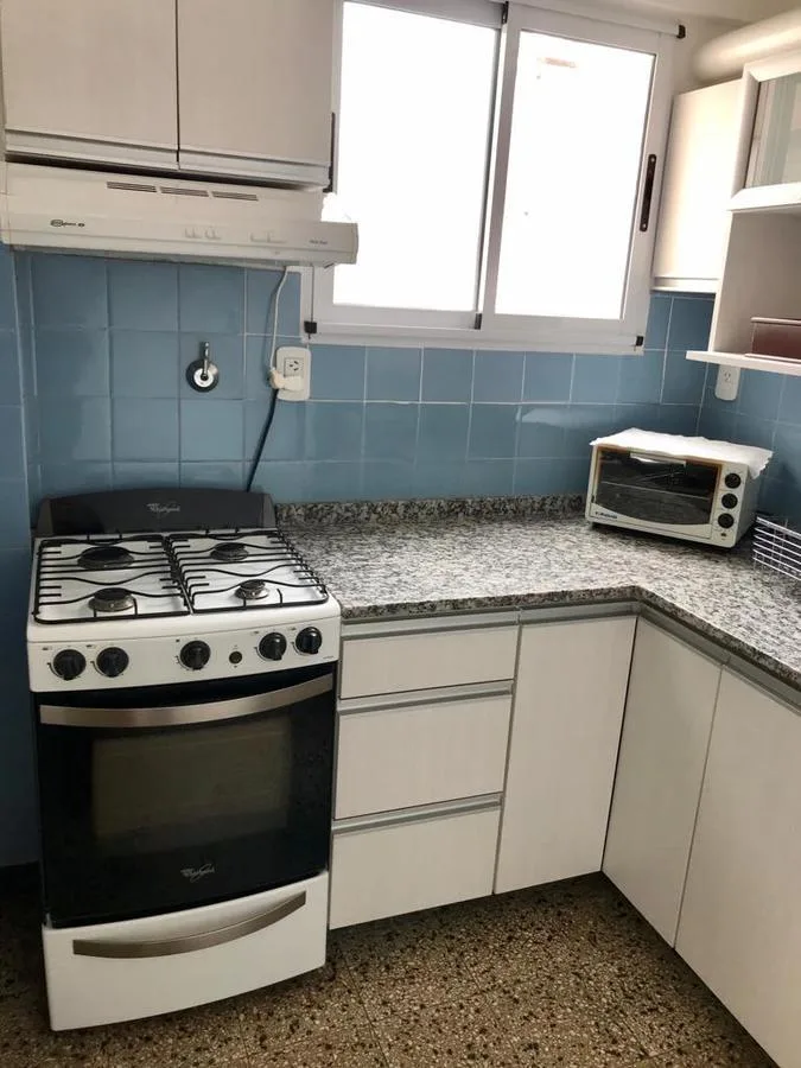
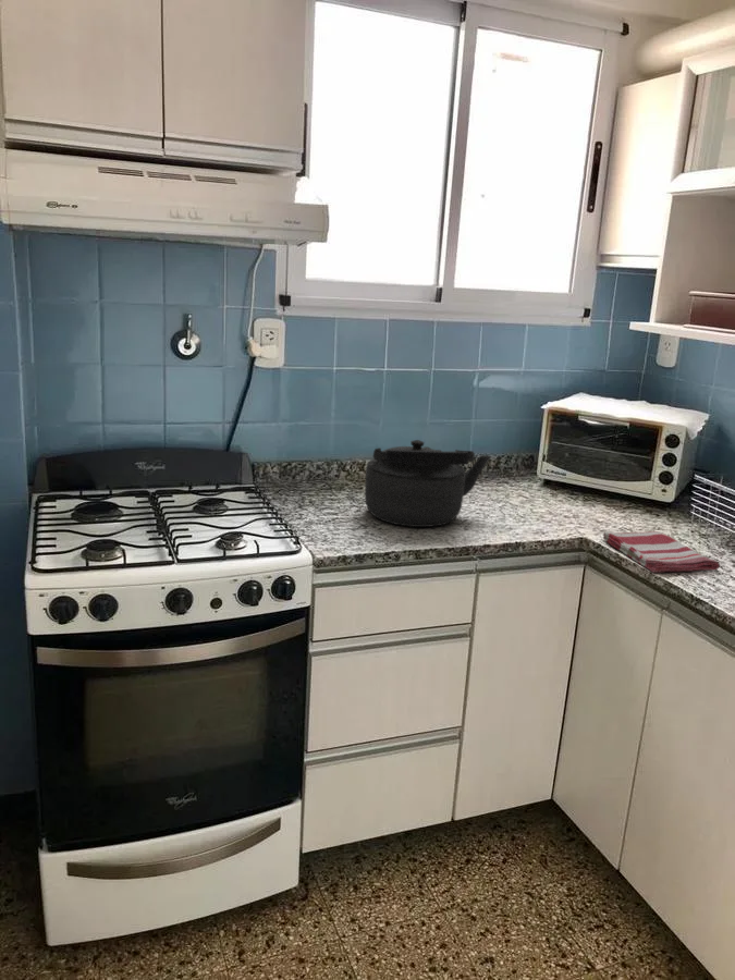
+ kettle (418, 478)
+ dish towel (658, 549)
